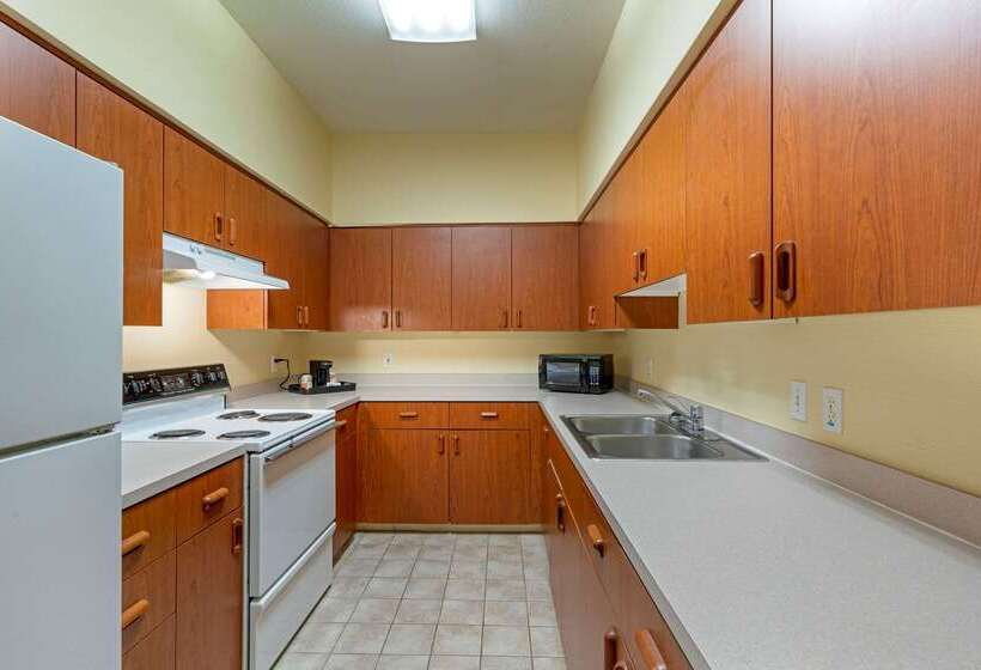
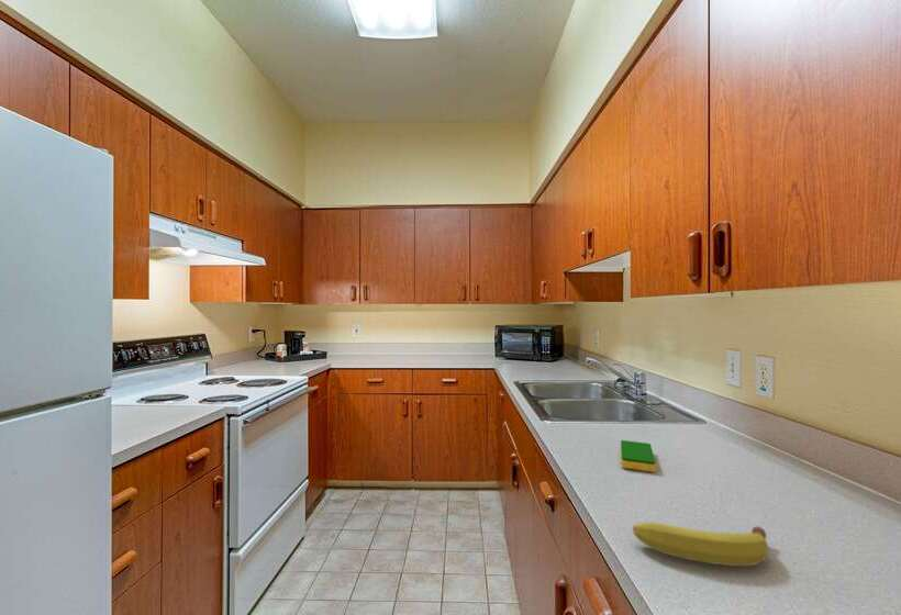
+ dish sponge (636, 455)
+ fruit (701, 535)
